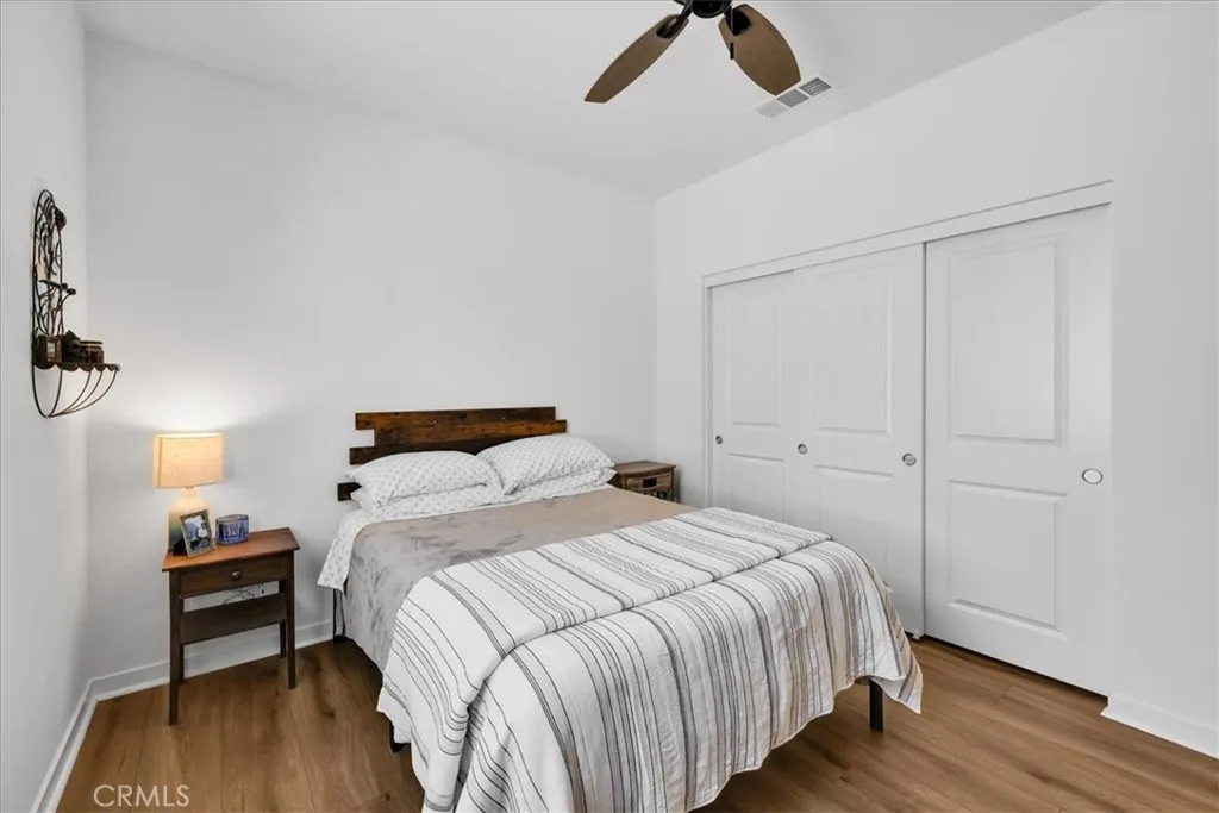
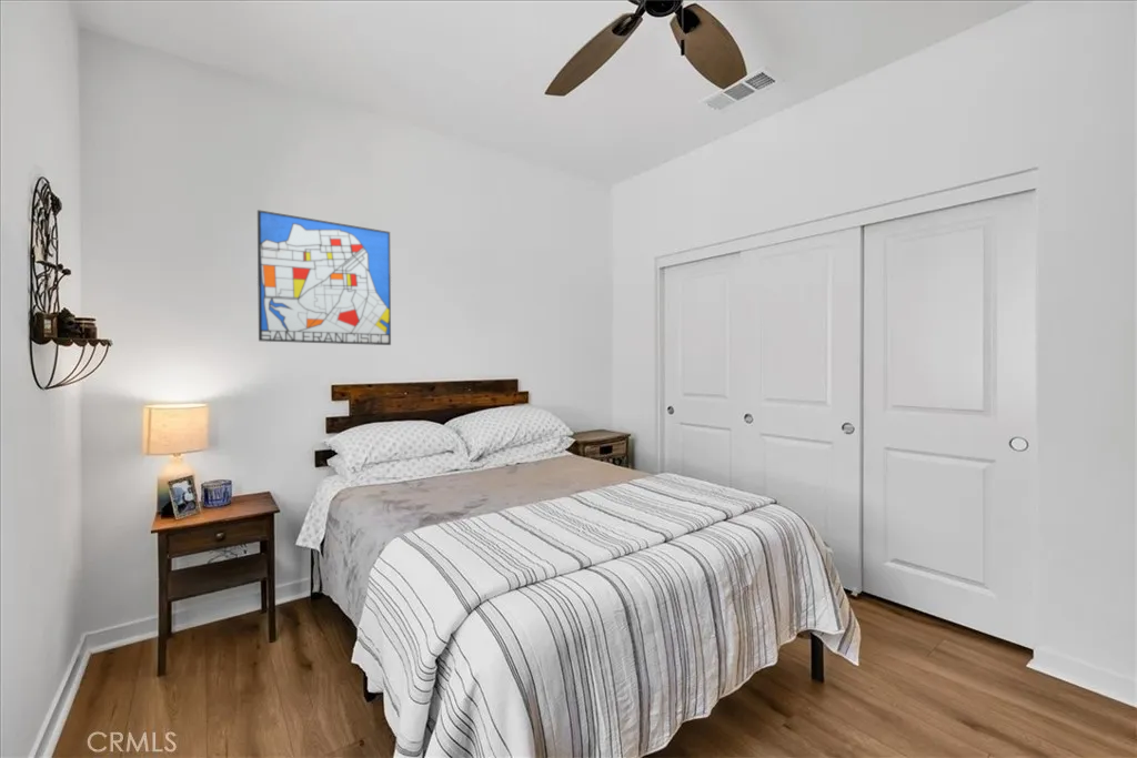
+ wall art (329, 282)
